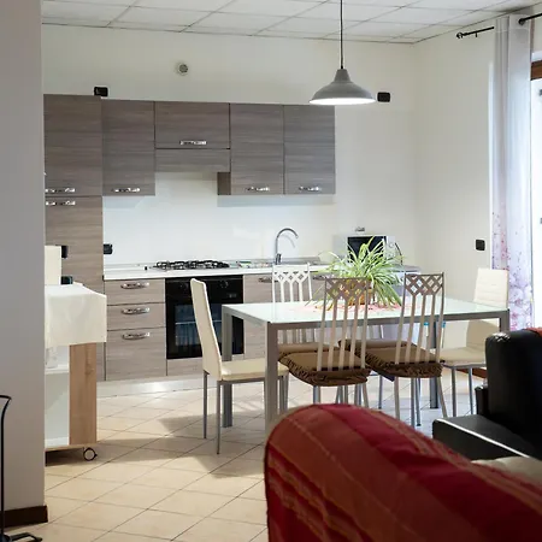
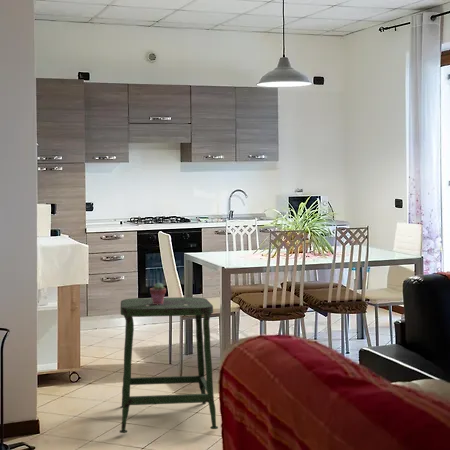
+ stool (170, 376)
+ potted succulent (158, 292)
